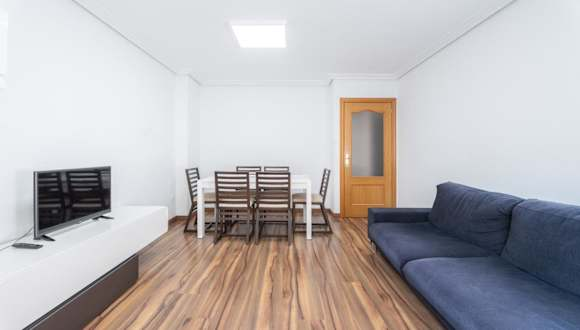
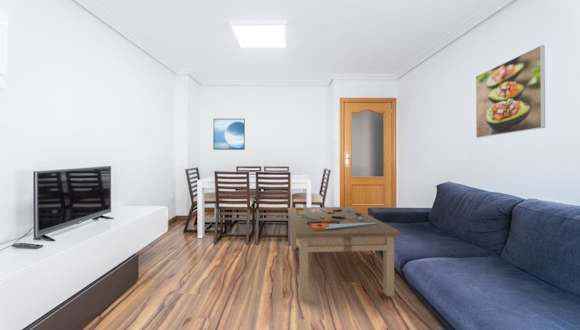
+ coffee table (331, 241)
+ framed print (505, 98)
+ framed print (229, 134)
